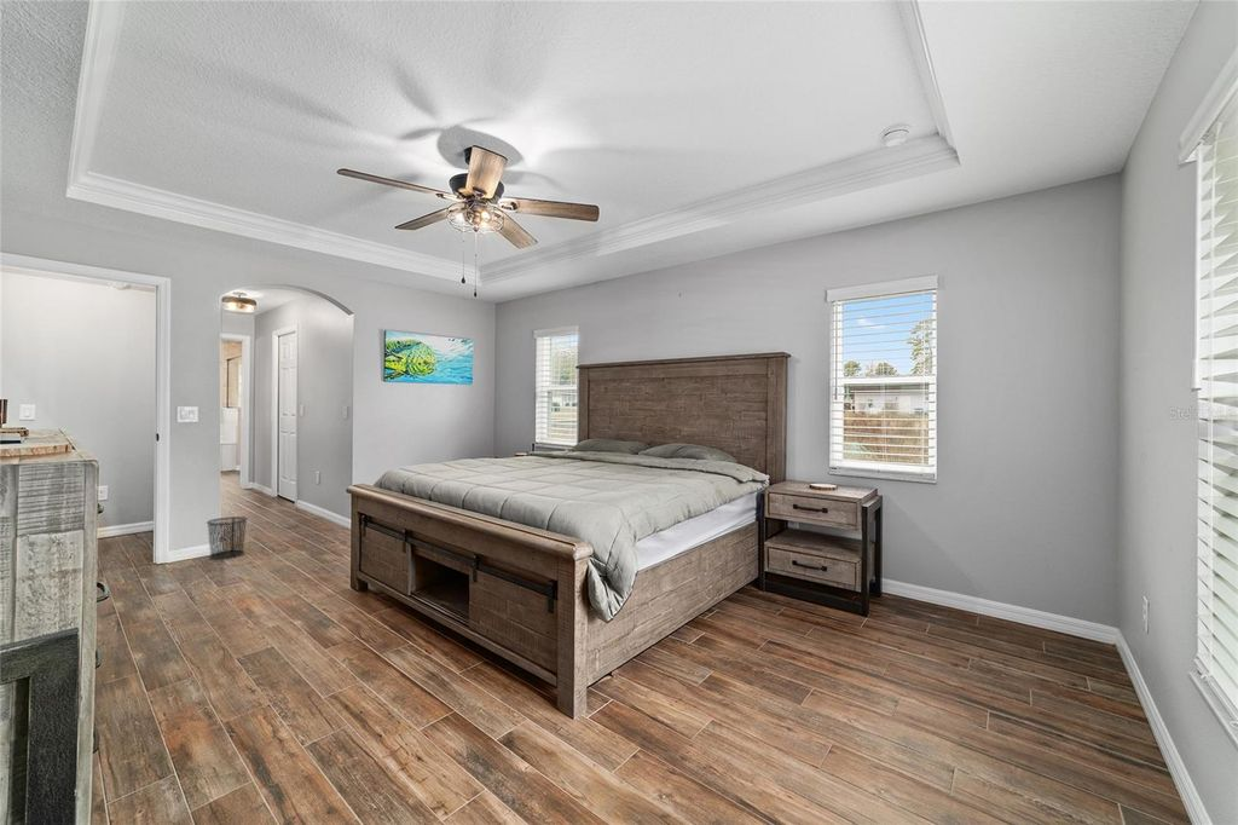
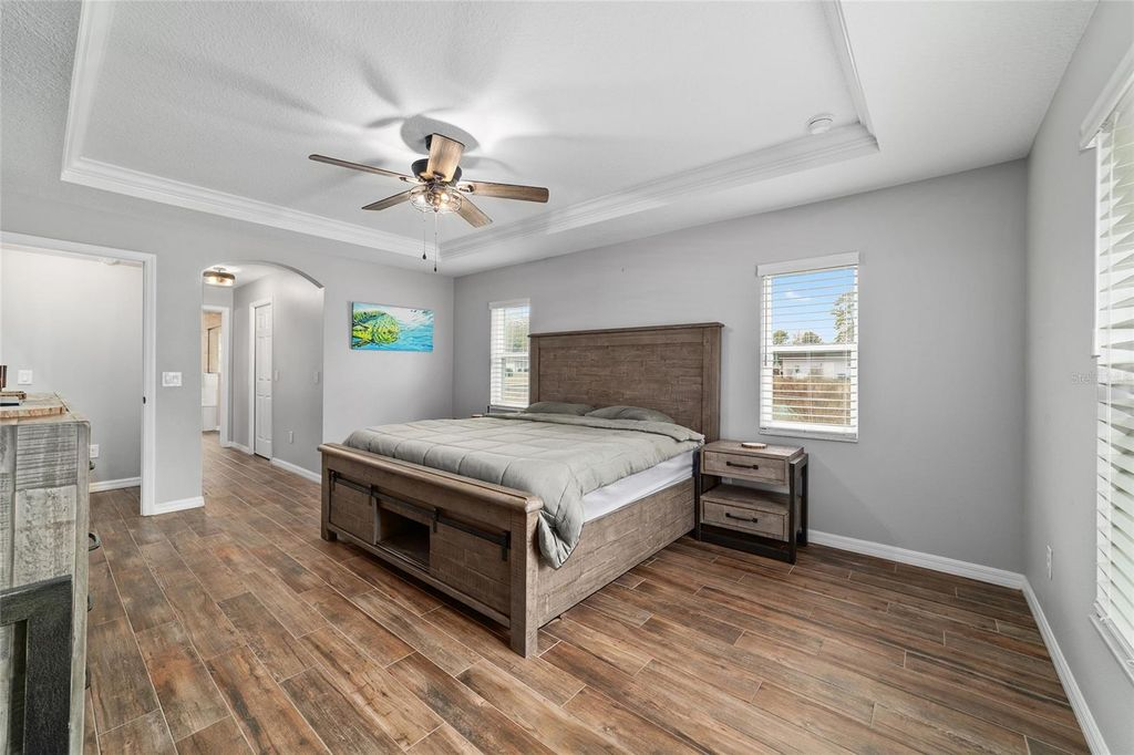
- waste bin (227, 537)
